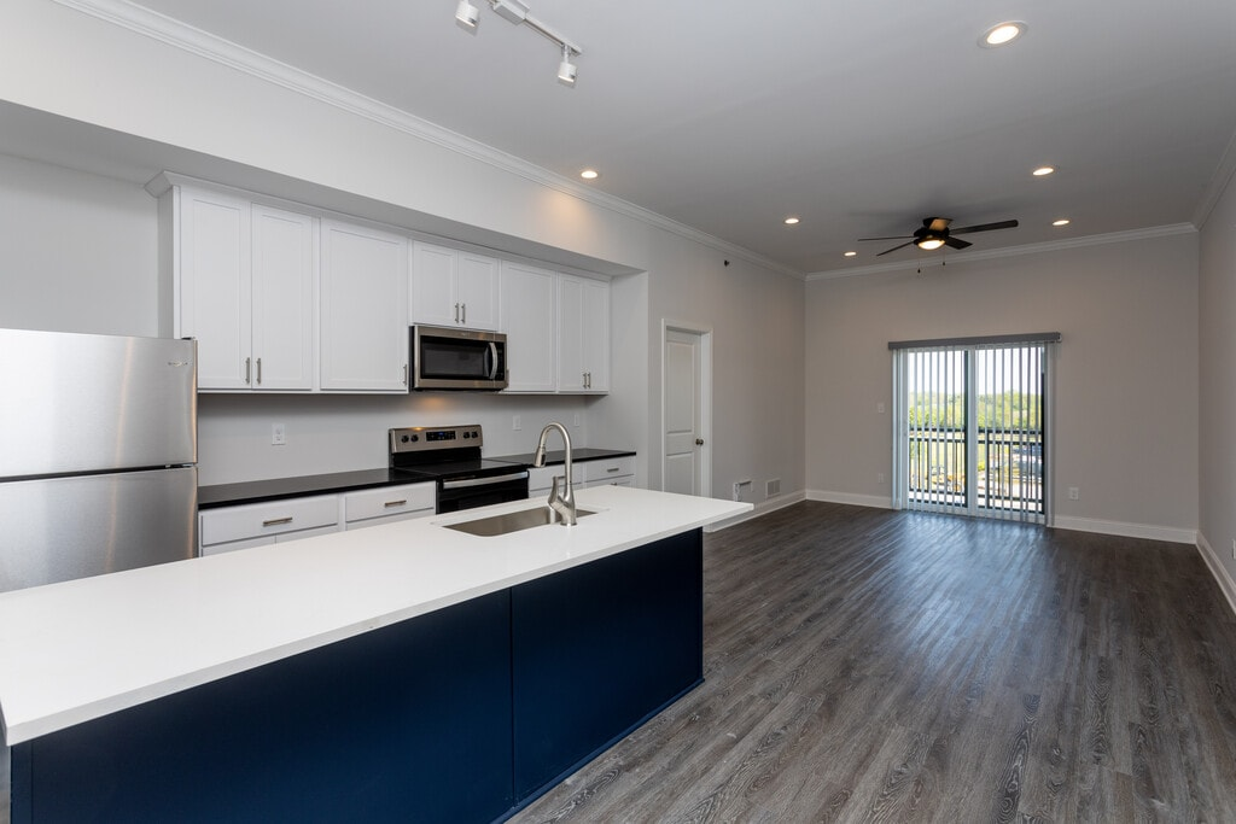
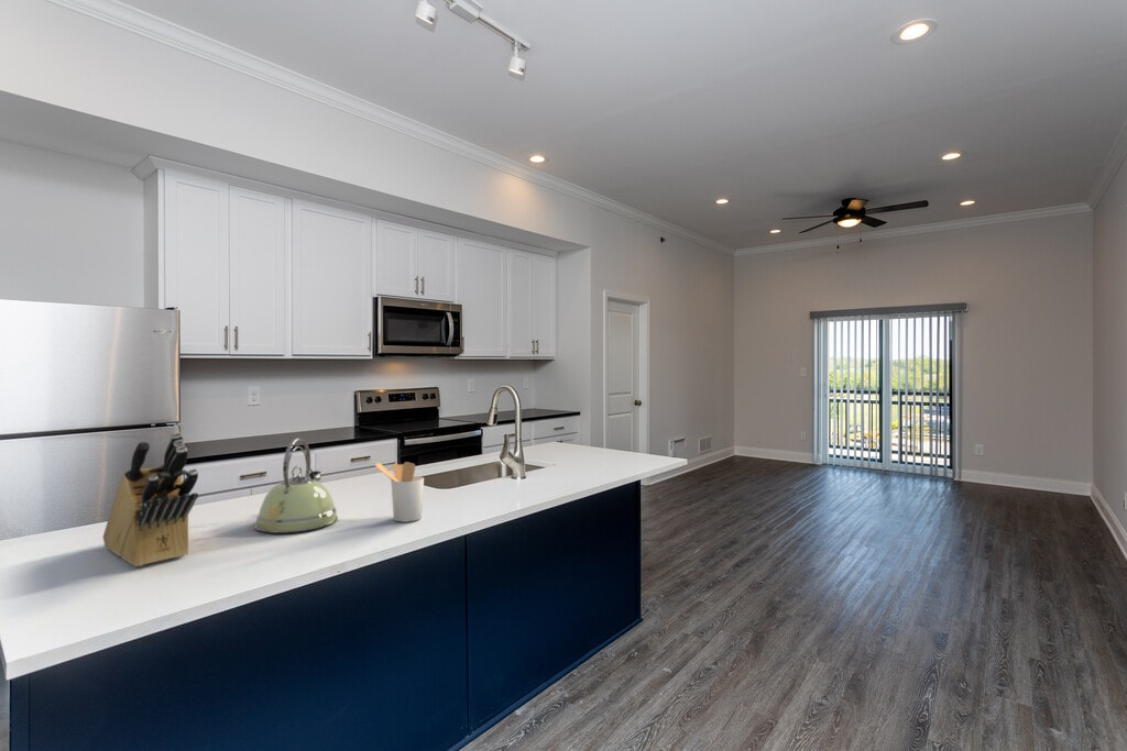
+ knife block (150, 493)
+ utensil holder (398, 489)
+ kettle (299, 478)
